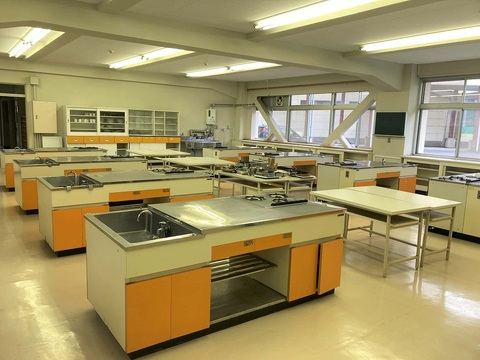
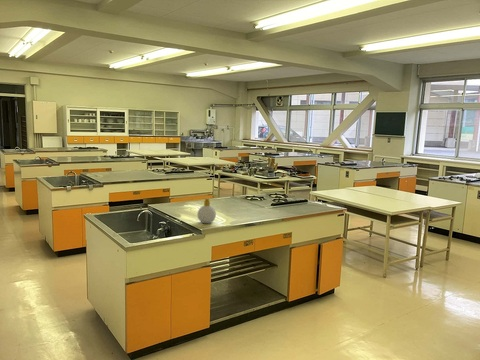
+ soap bottle (206, 210)
